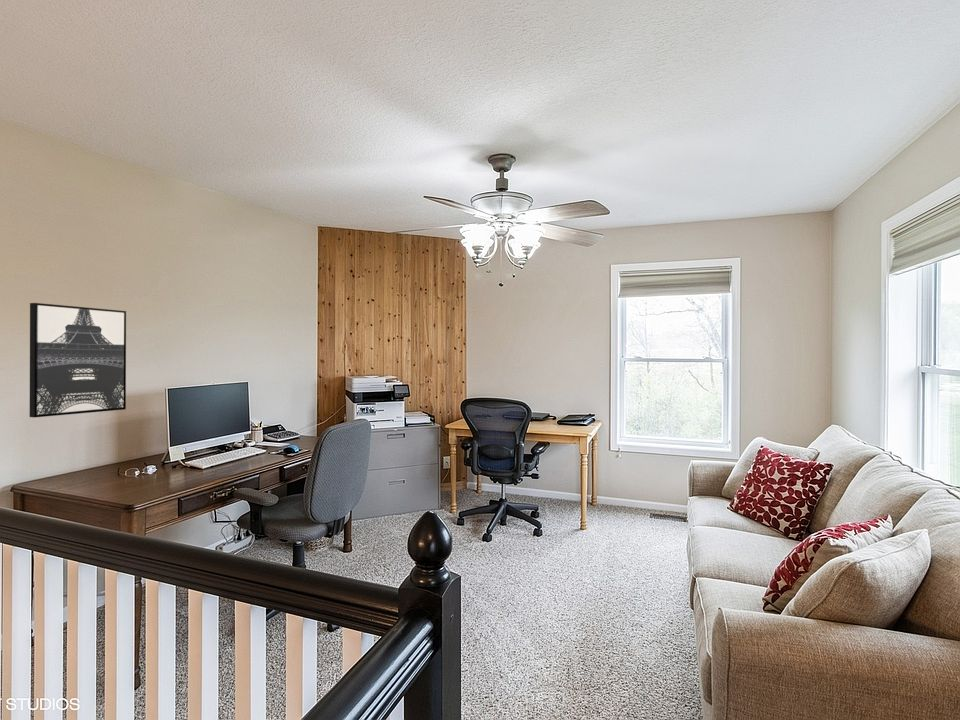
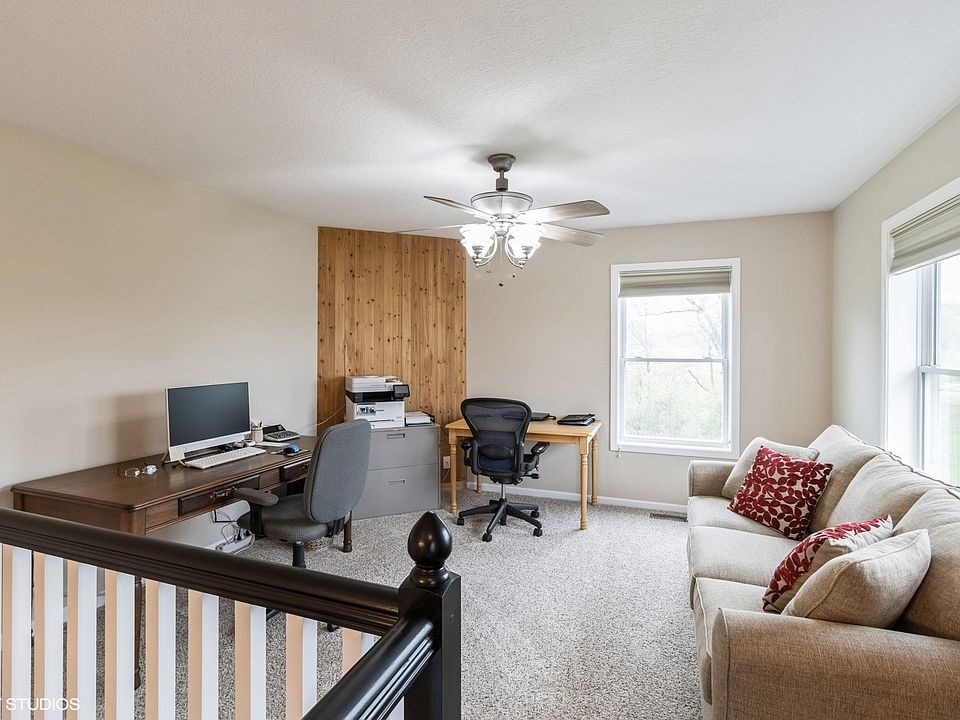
- wall art (81, 360)
